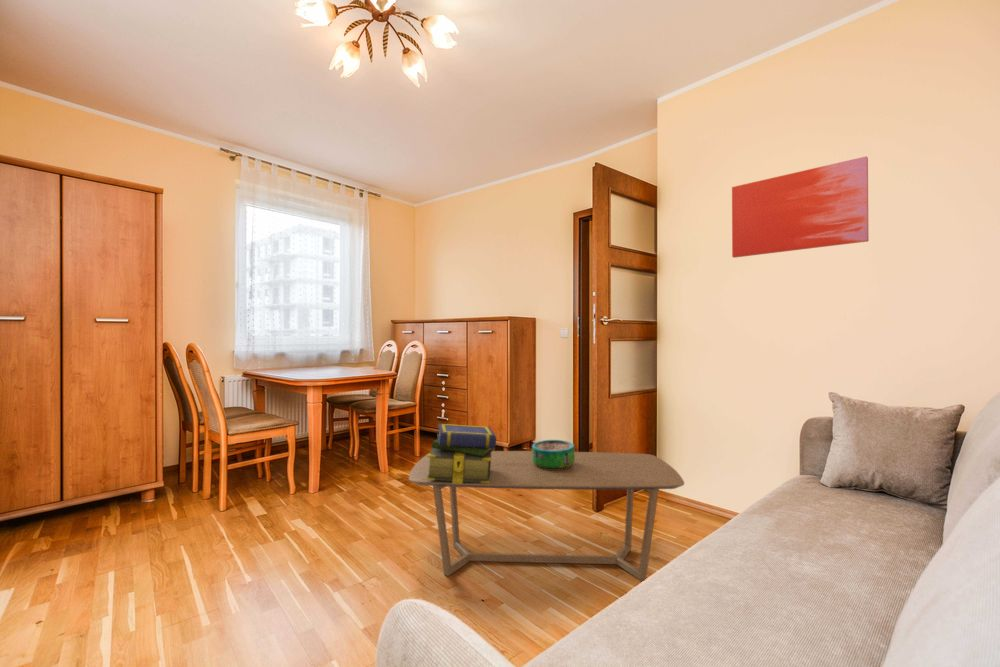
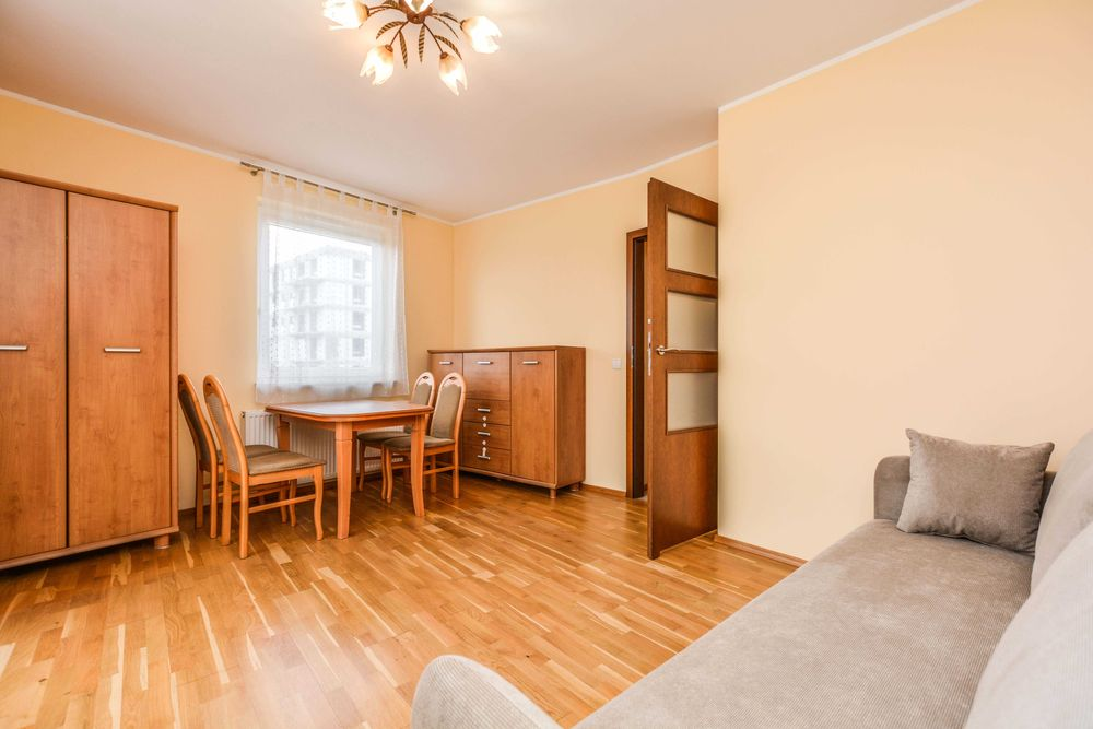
- coffee table (542, 488)
- decorative bowl (553, 454)
- wall art (794, 211)
- stack of books (463, 450)
